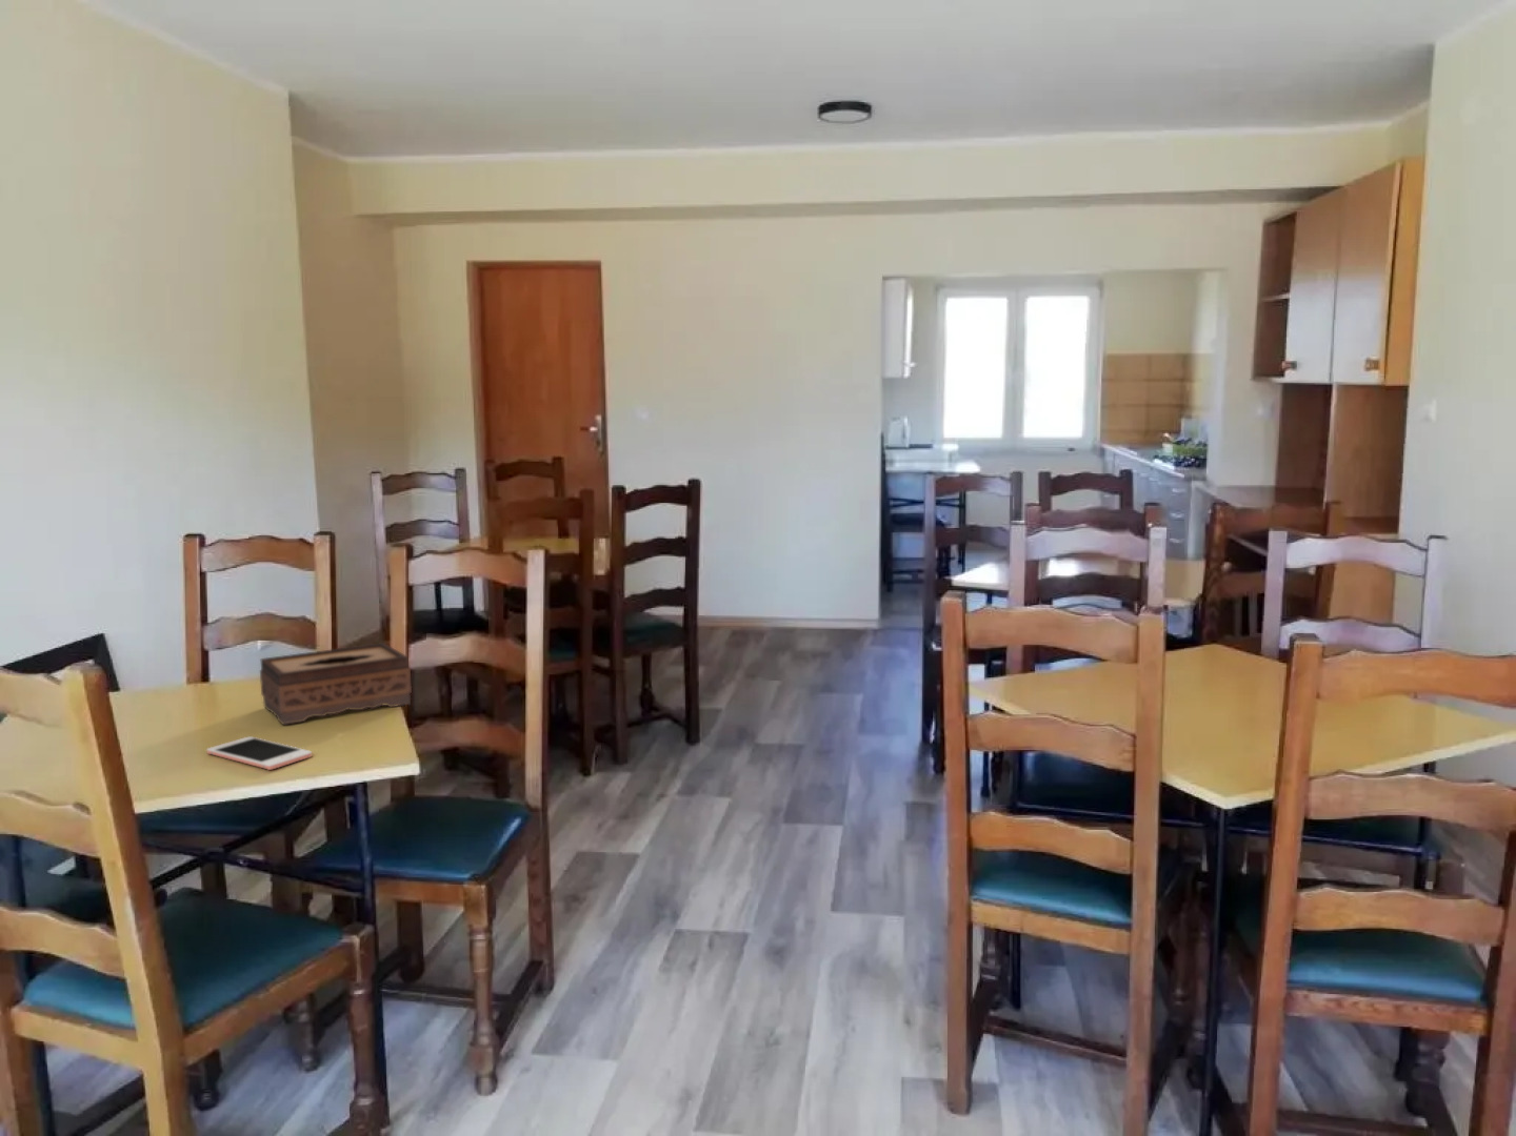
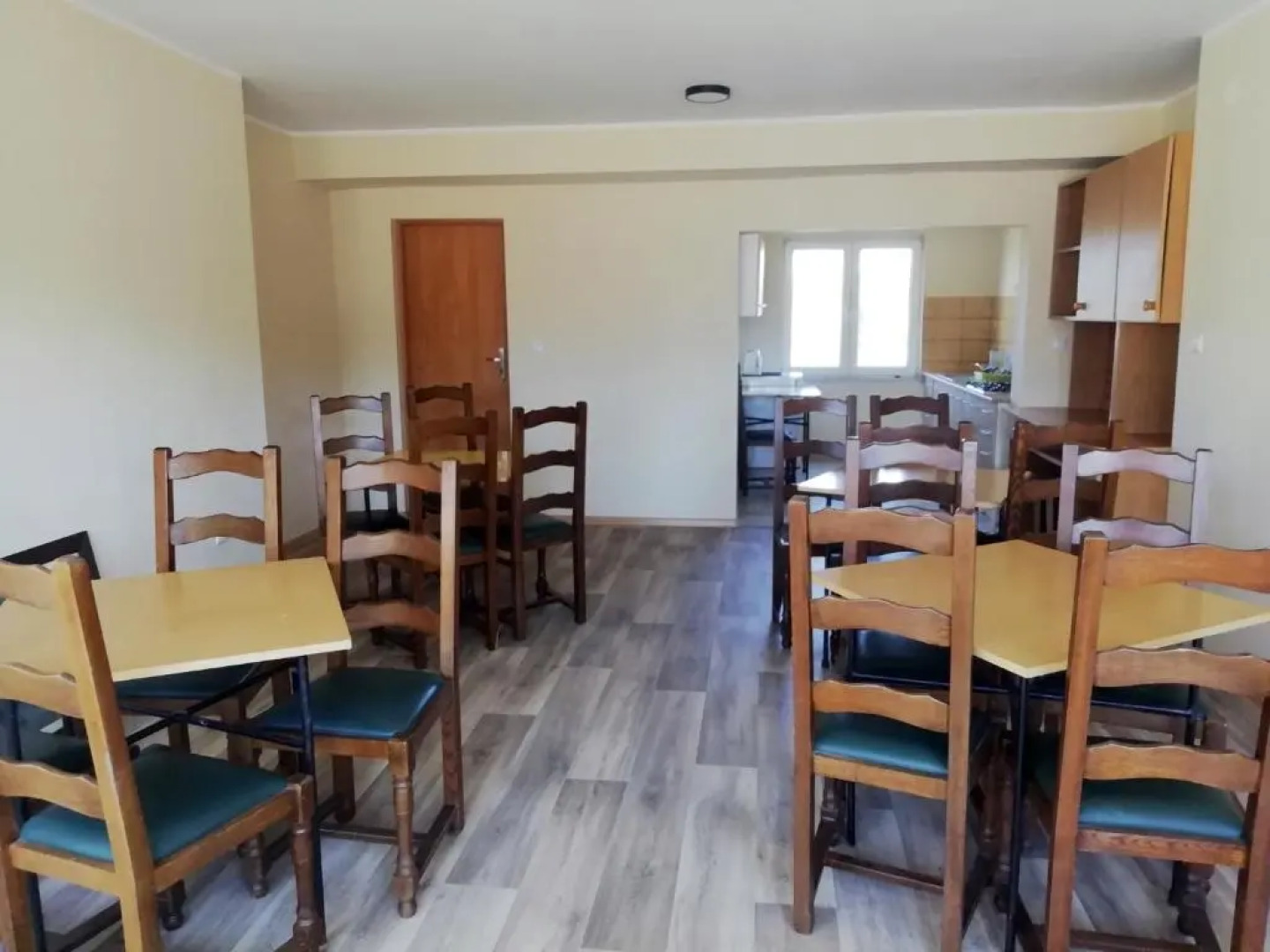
- cell phone (259, 752)
- tissue box (335, 680)
